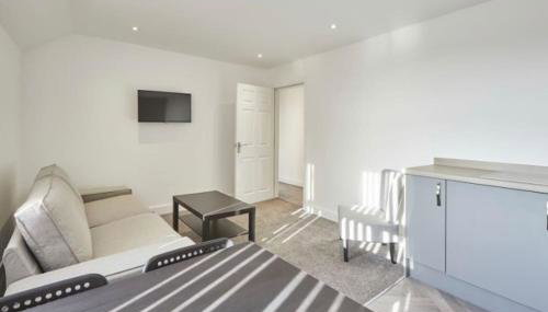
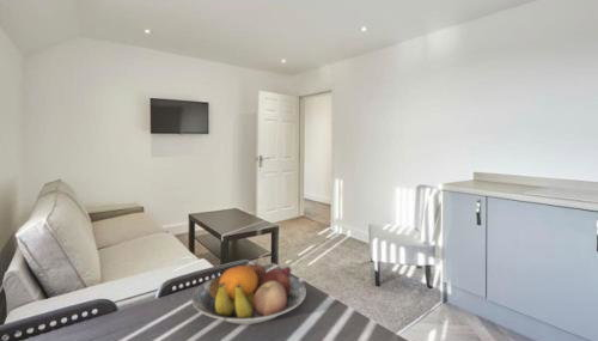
+ fruit bowl (250, 286)
